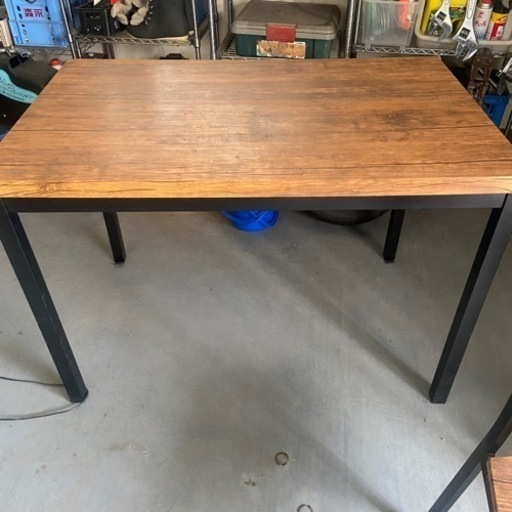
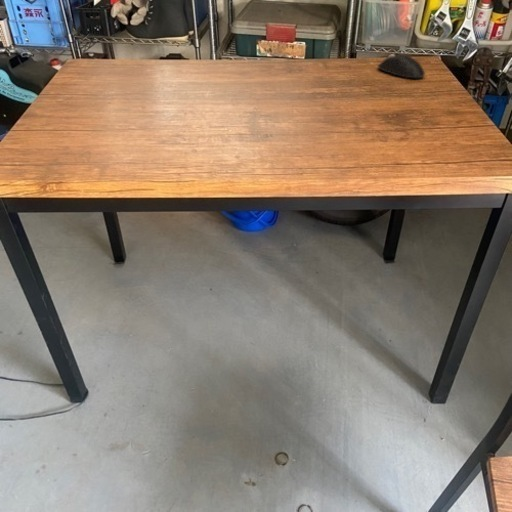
+ mouse (402, 64)
